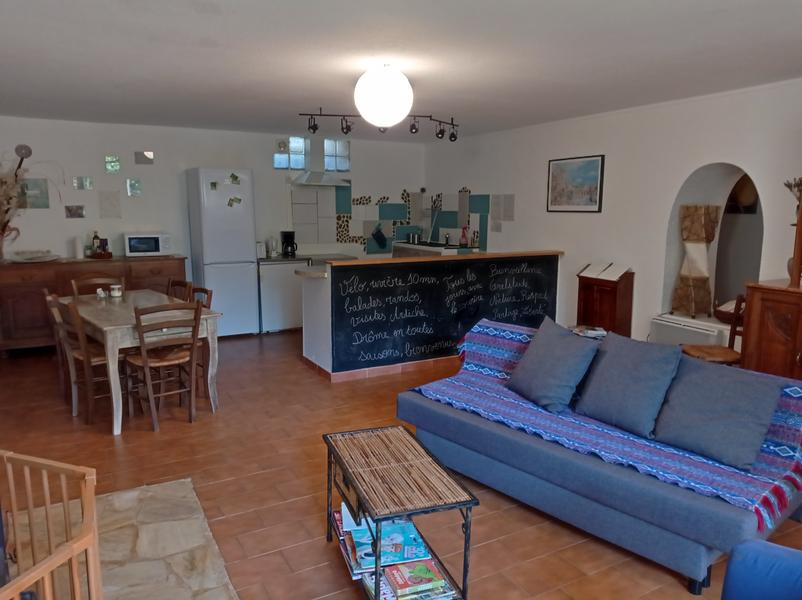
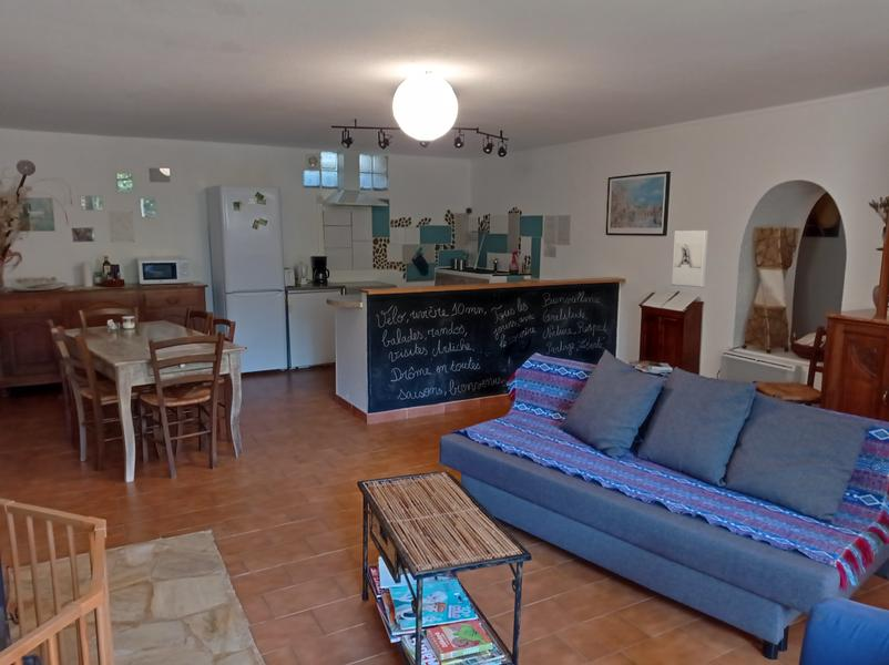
+ wall sculpture (688, 258)
